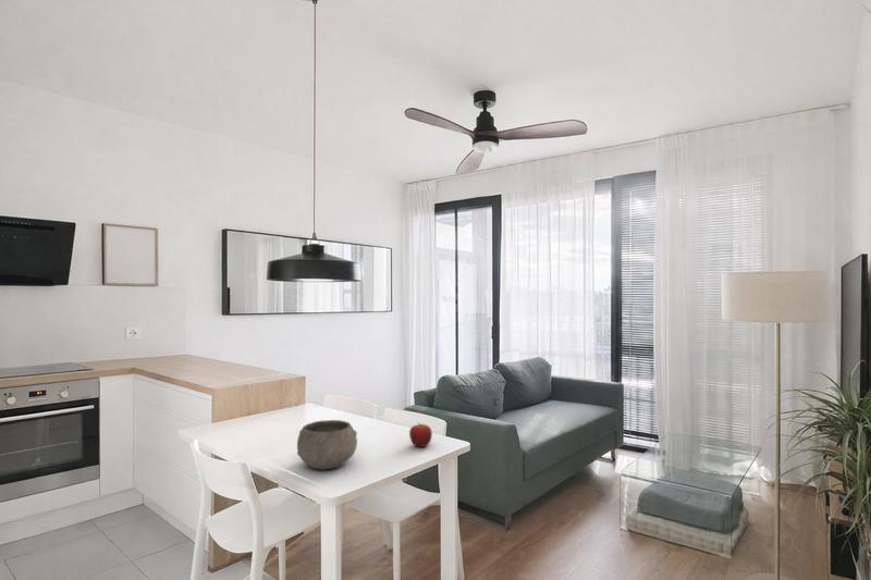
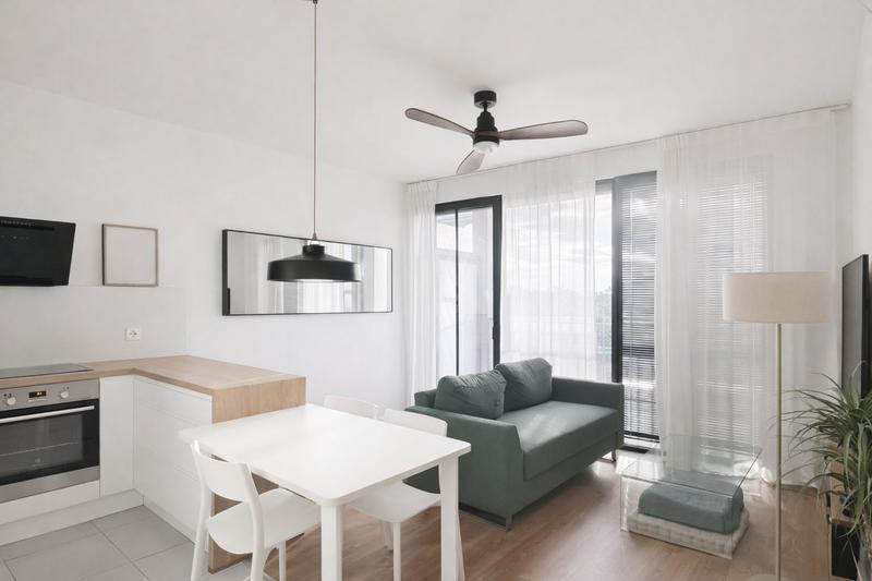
- fruit (420, 434)
- bowl (327, 445)
